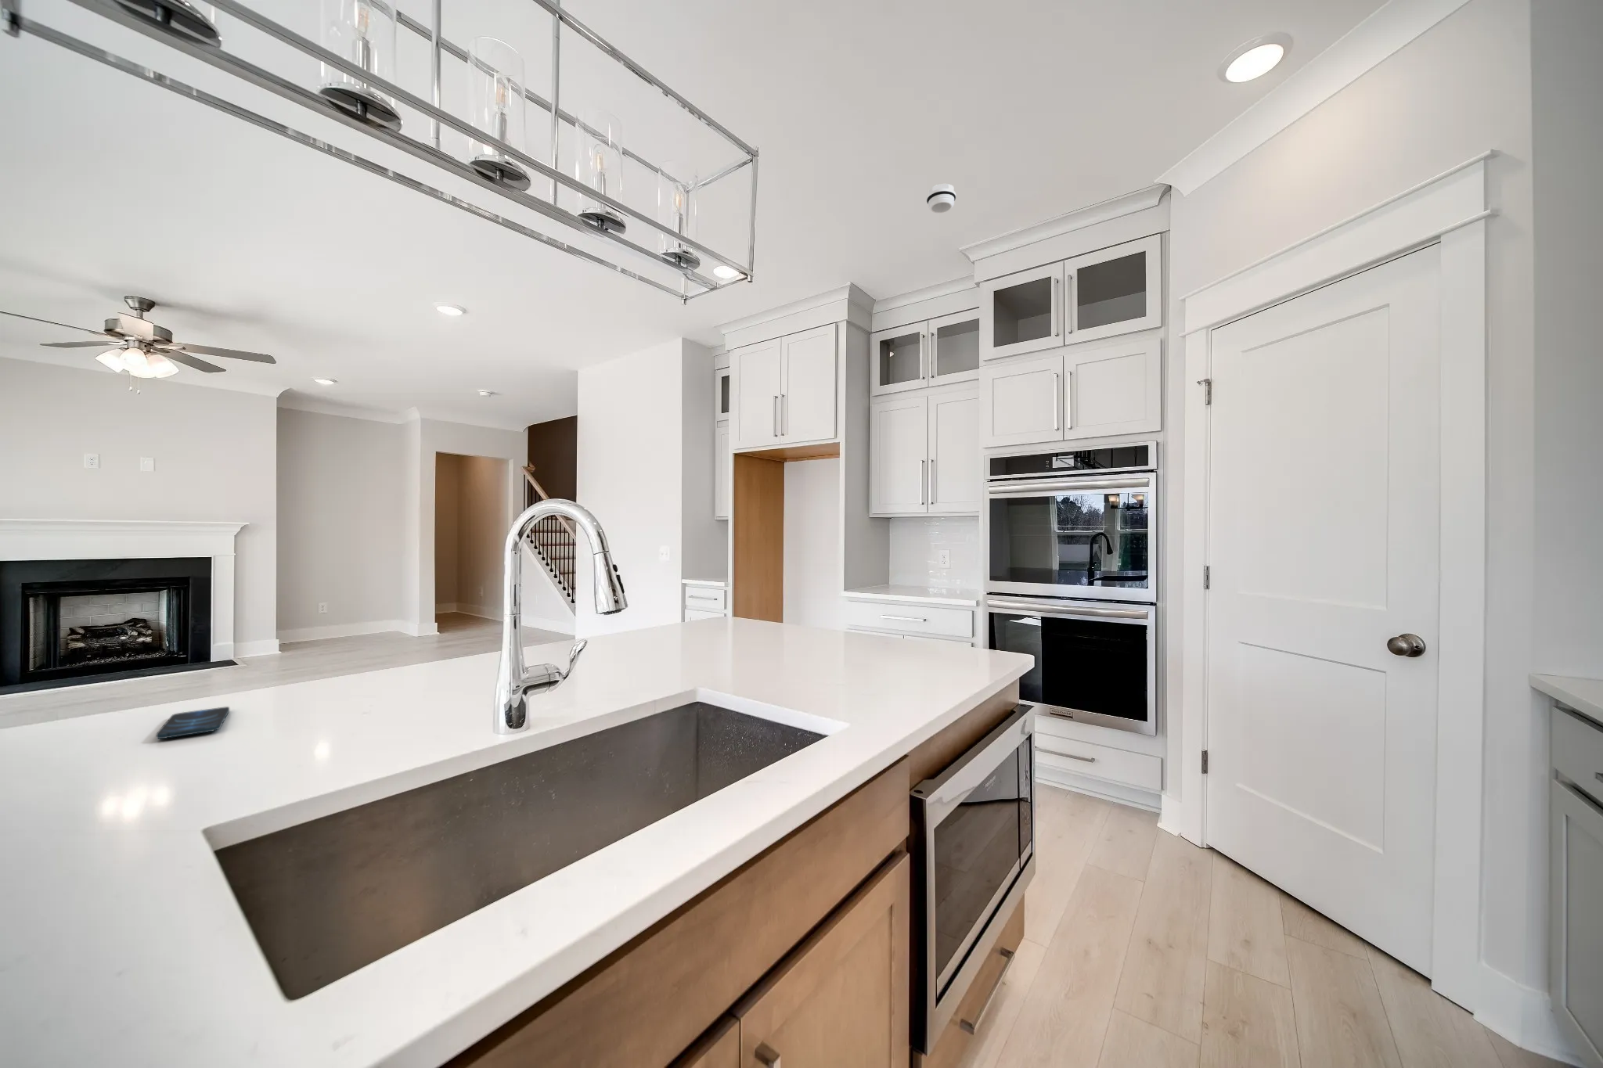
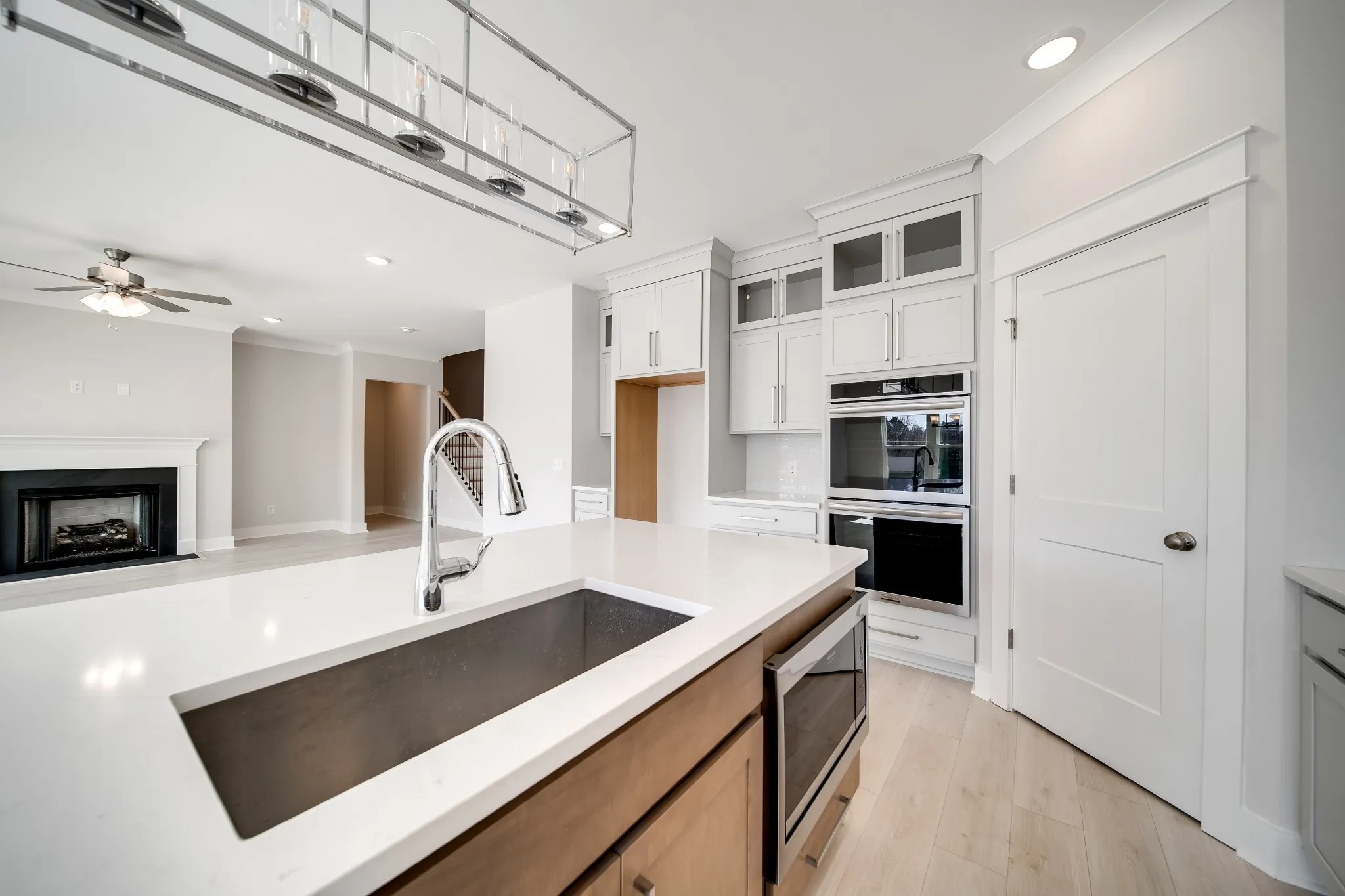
- smartphone (195, 721)
- smoke detector (940, 199)
